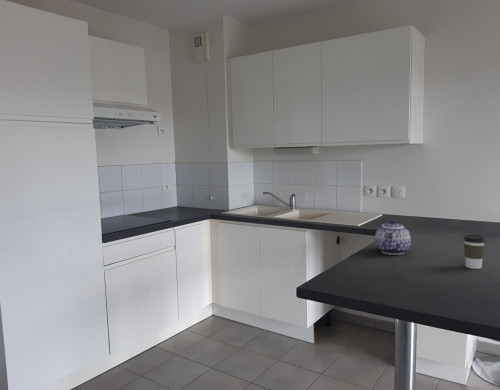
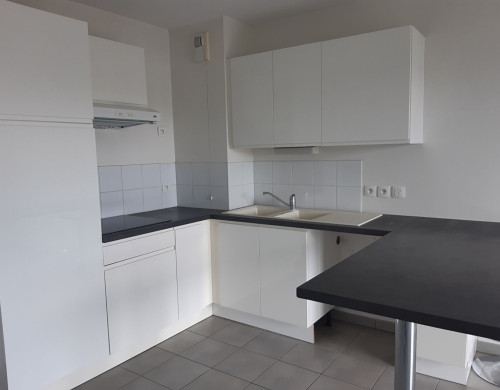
- teapot (392, 235)
- coffee cup (474, 251)
